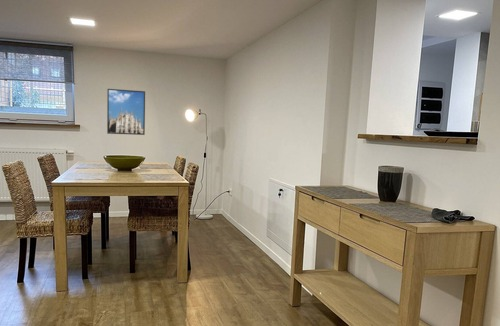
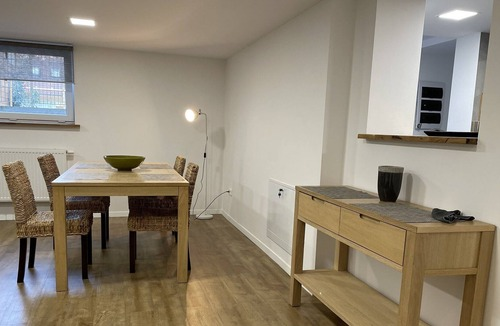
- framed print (126, 112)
